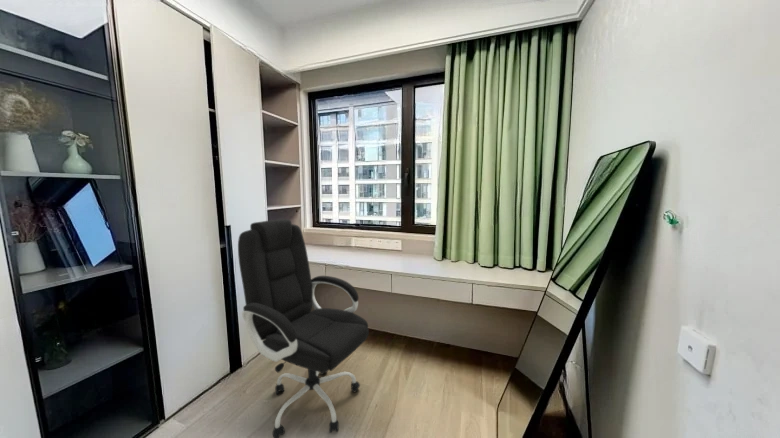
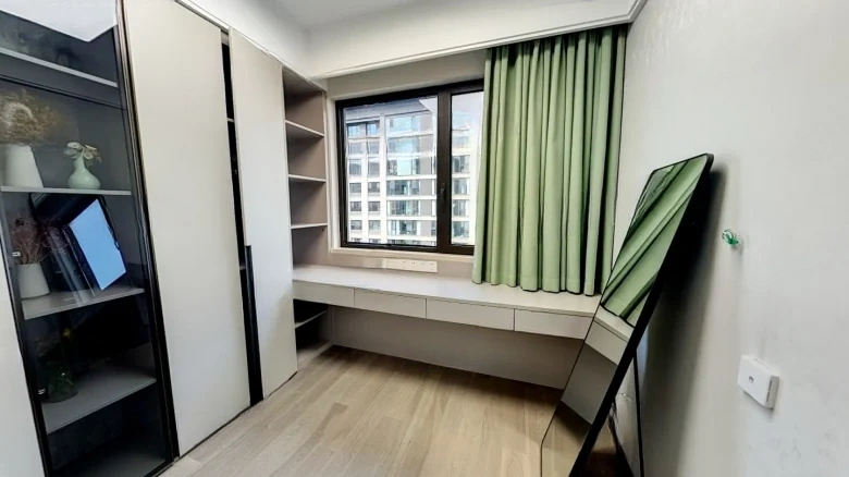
- office chair (306, 314)
